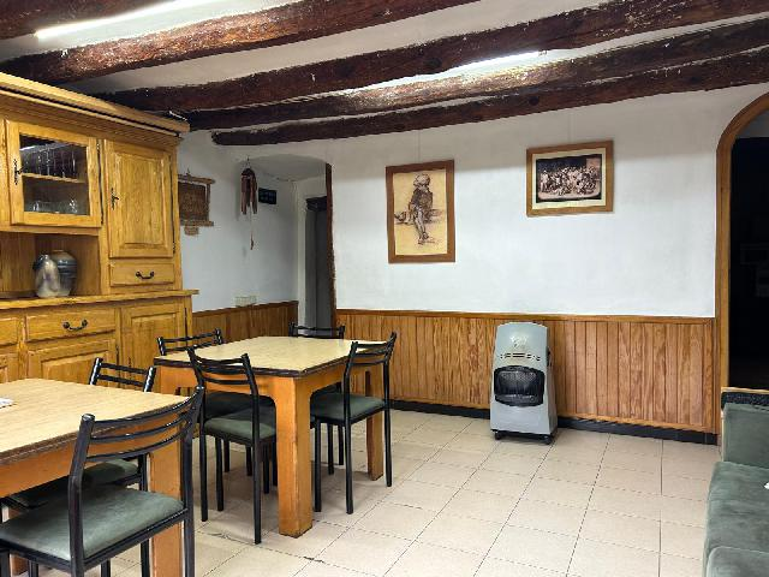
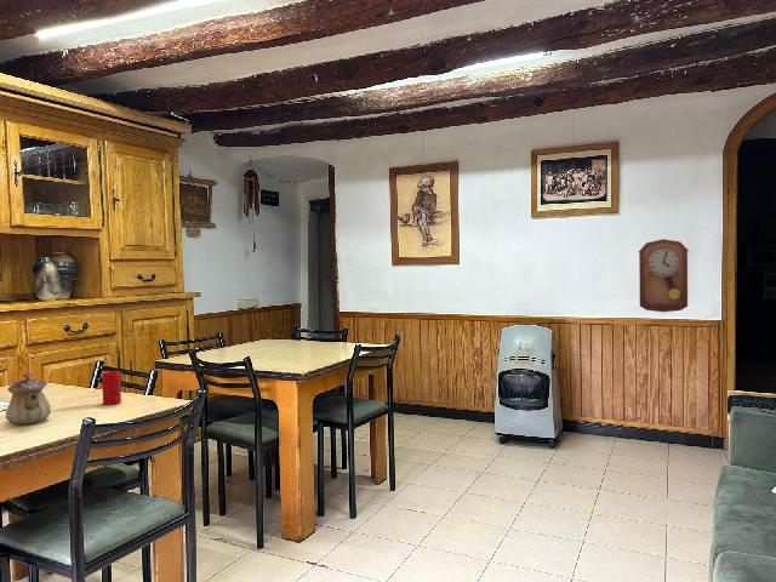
+ cup (112, 387)
+ pendulum clock (663, 275)
+ teapot (27, 396)
